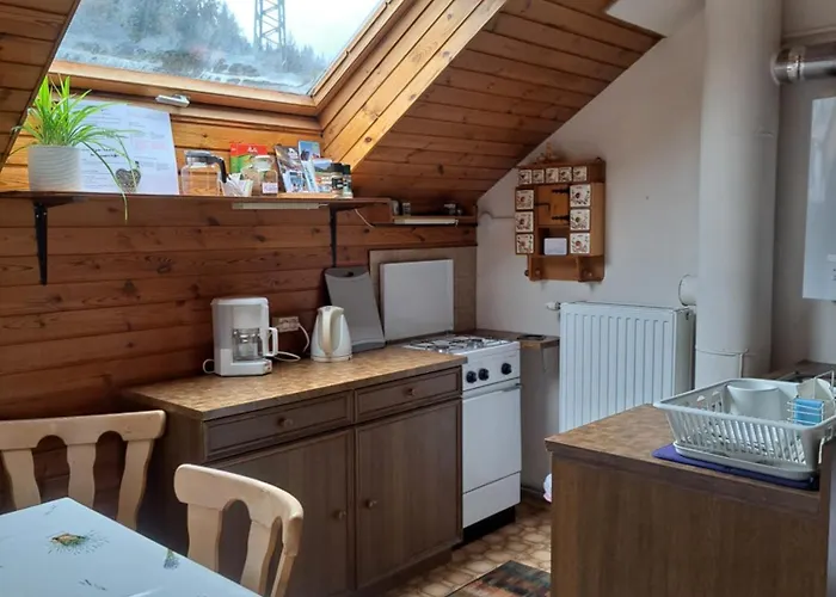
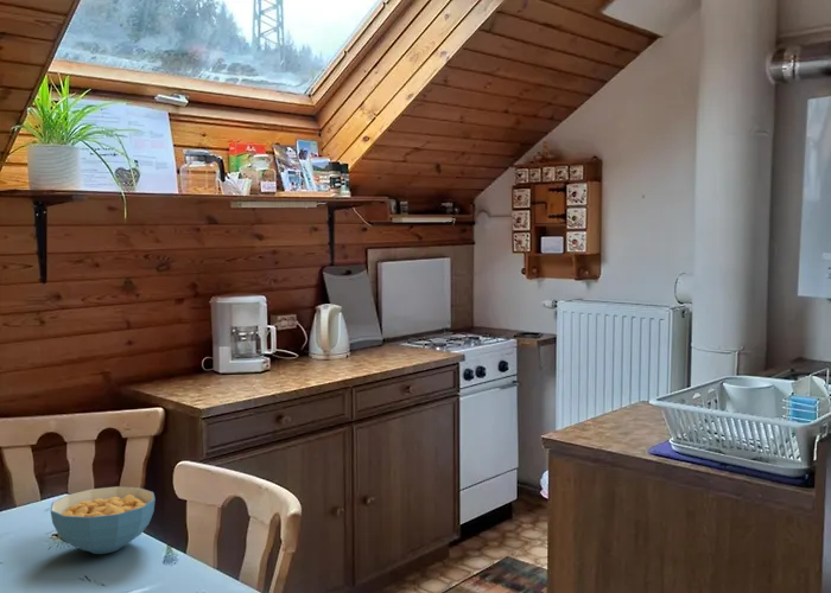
+ cereal bowl (104, 524)
